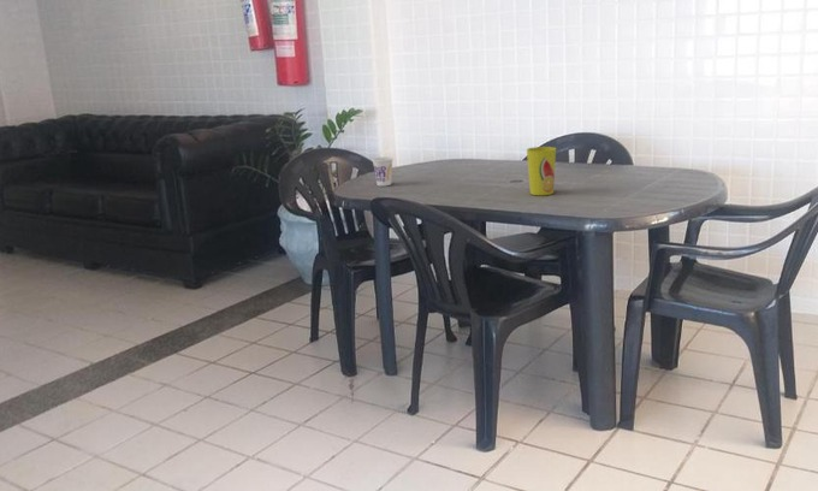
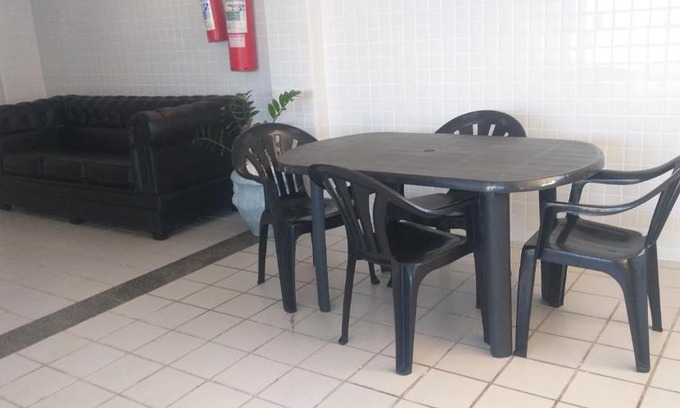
- cup (383, 171)
- cup (541, 171)
